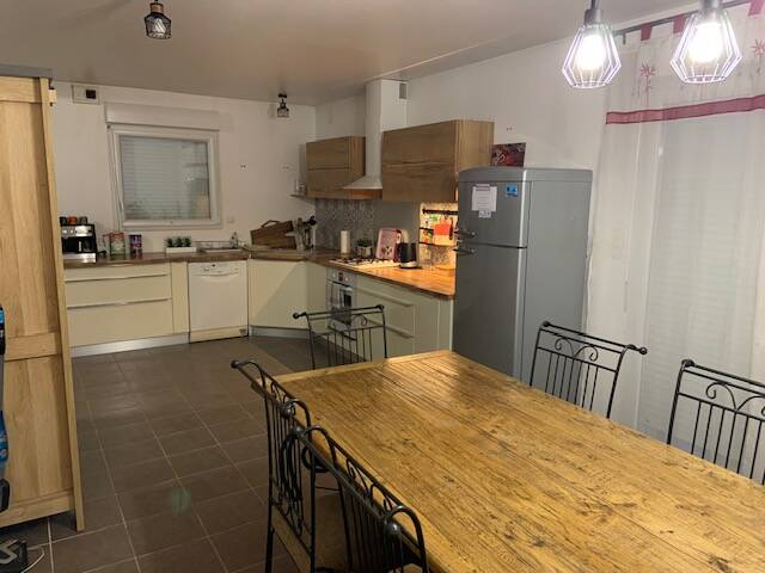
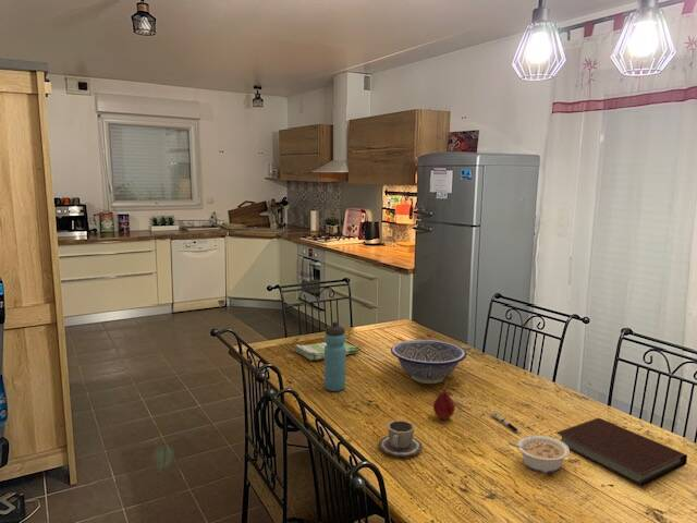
+ water bottle (334, 355)
+ dish towel (325, 345)
+ cup (400, 436)
+ fruit (444, 400)
+ decorative bowl (427, 364)
+ notebook (617, 448)
+ pen (505, 422)
+ legume (541, 453)
